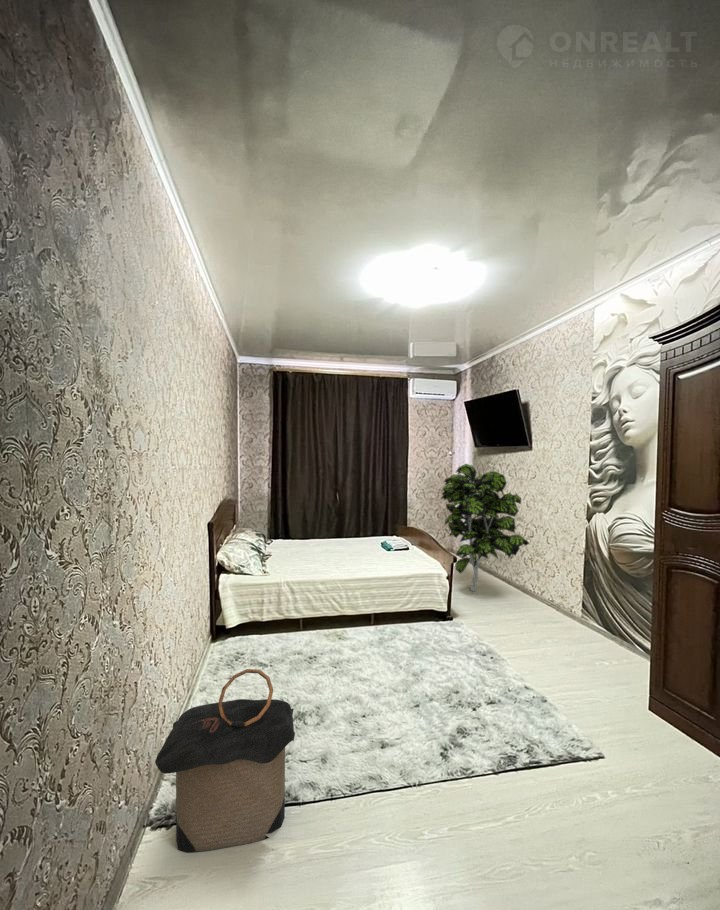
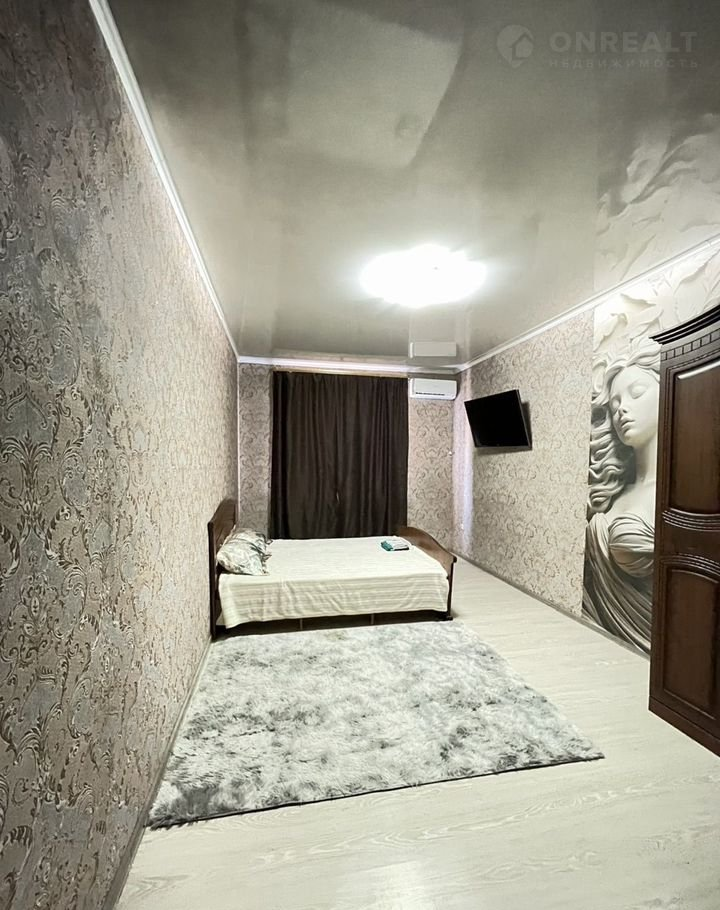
- indoor plant (481, 528)
- laundry hamper (229, 755)
